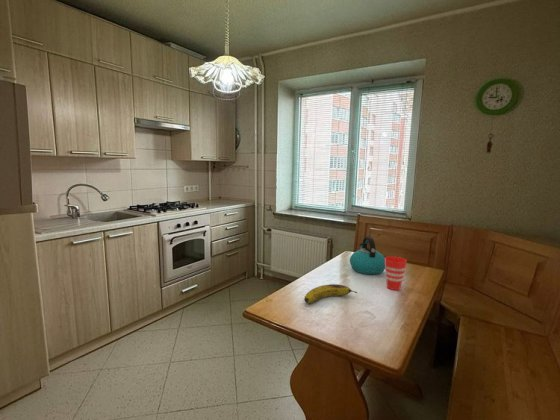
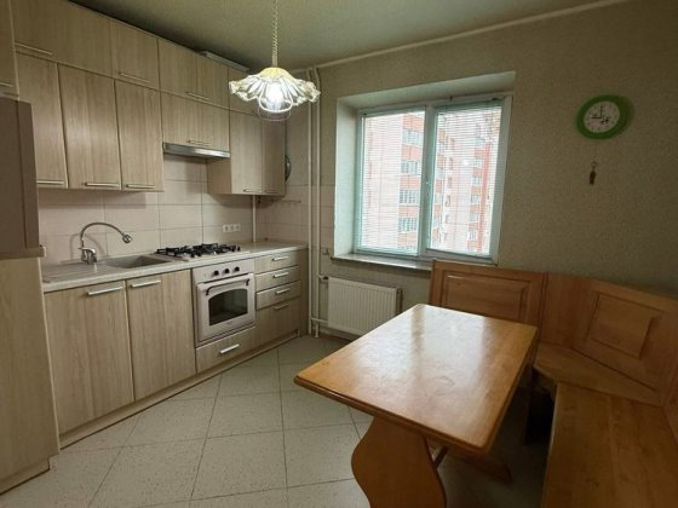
- fruit (329, 295)
- kettle (367, 252)
- cup (394, 273)
